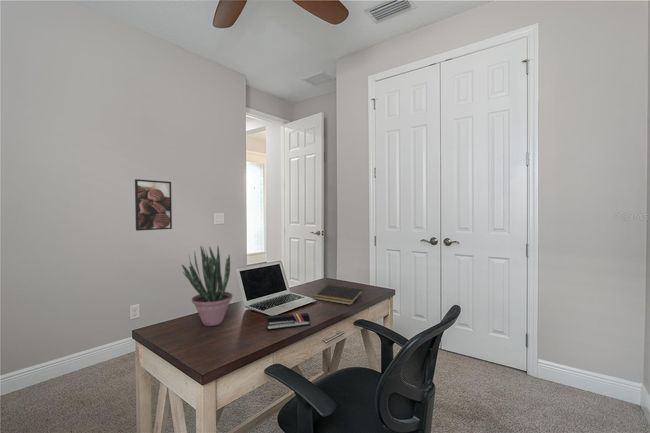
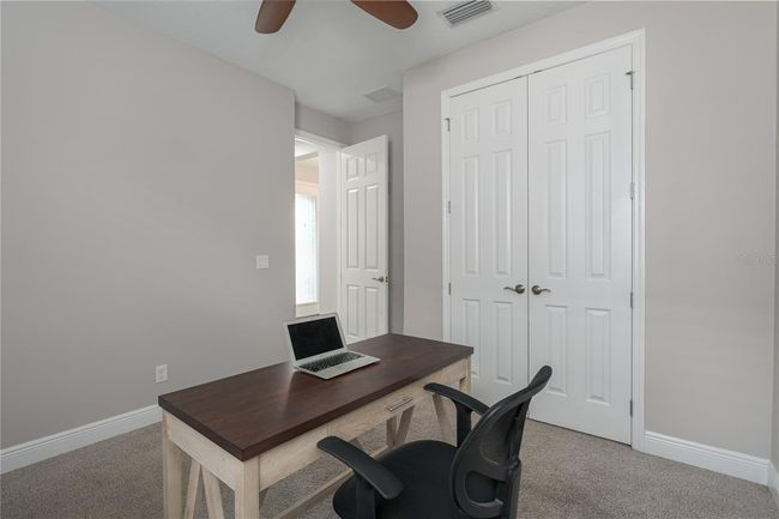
- potted plant (207, 284)
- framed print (154, 205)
- notepad (338, 294)
- stapler (288, 320)
